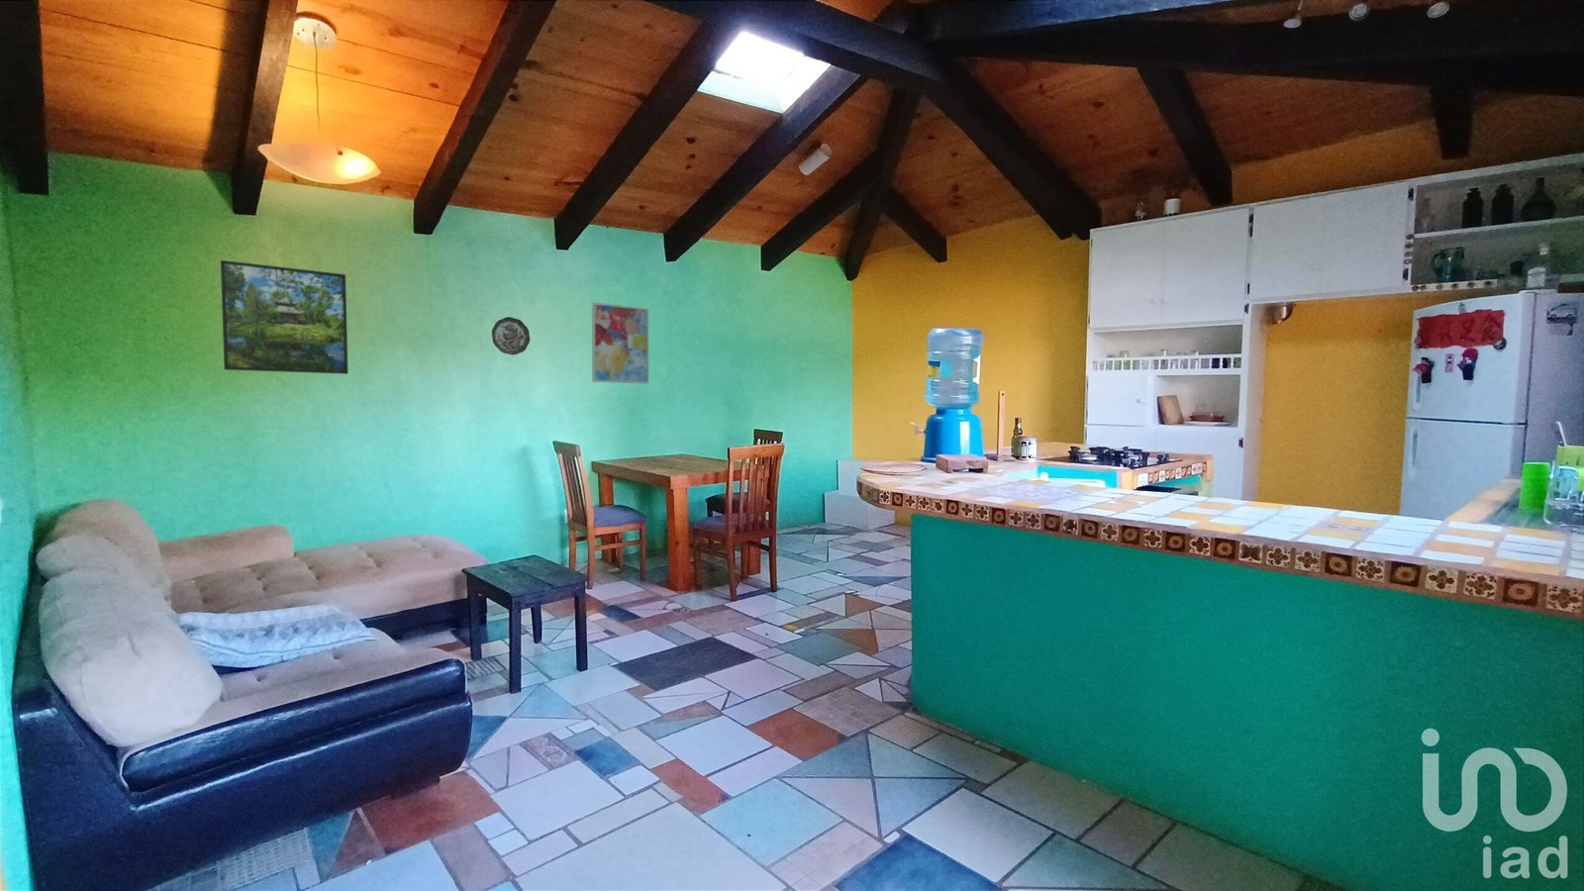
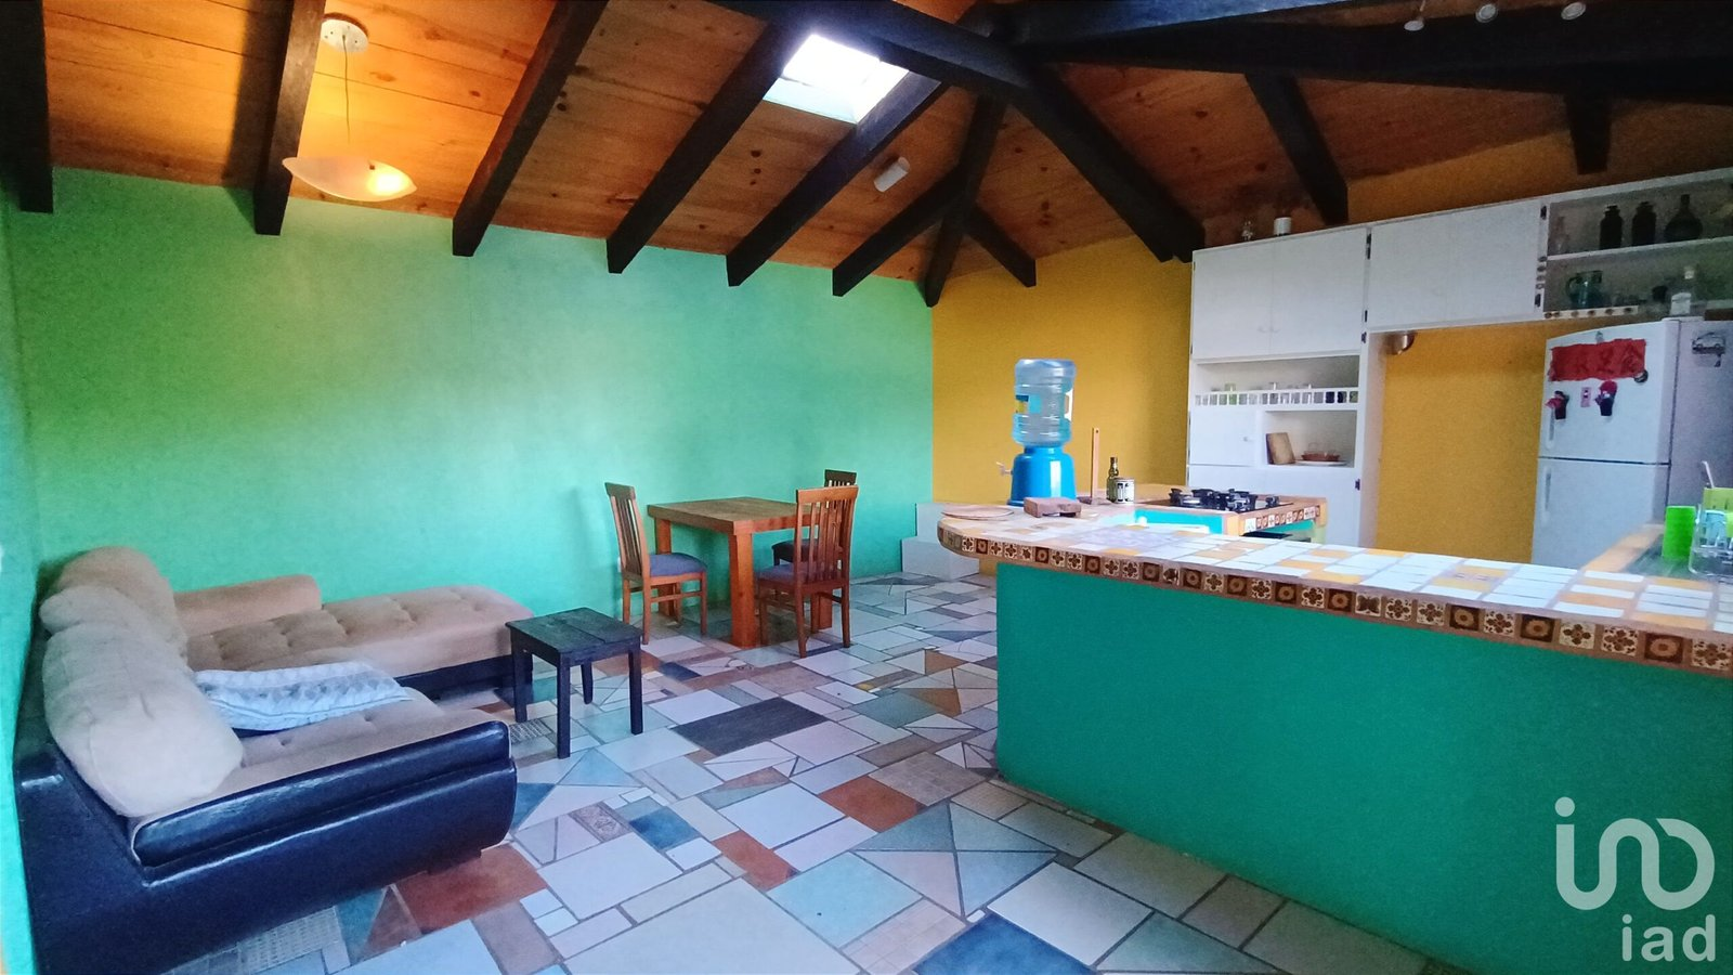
- wall art (621, 344)
- decorative plate (510, 335)
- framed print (287, 320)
